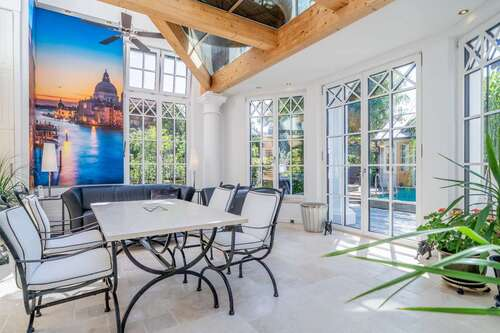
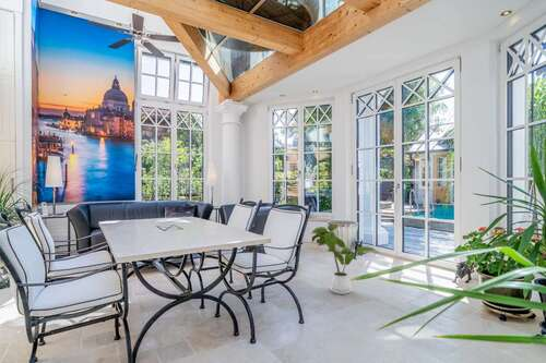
+ house plant (337, 258)
